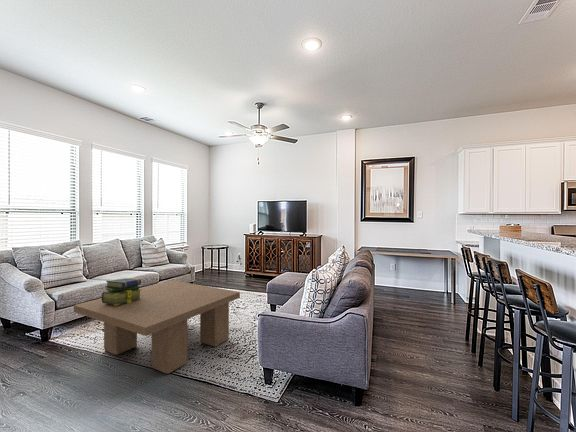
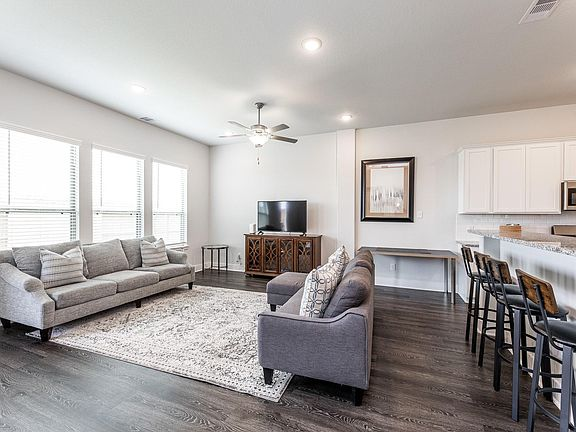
- coffee table (163, 322)
- stack of books (122, 289)
